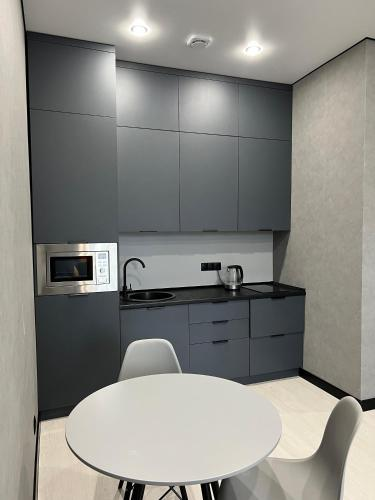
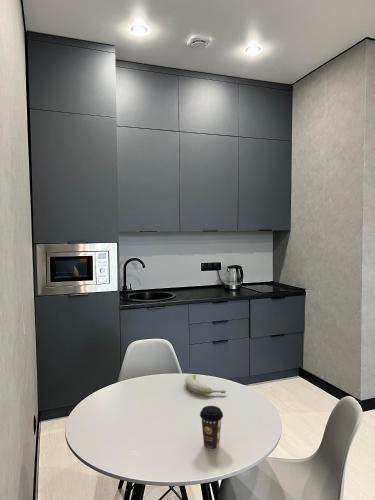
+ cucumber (203, 385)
+ coffee cup (211, 427)
